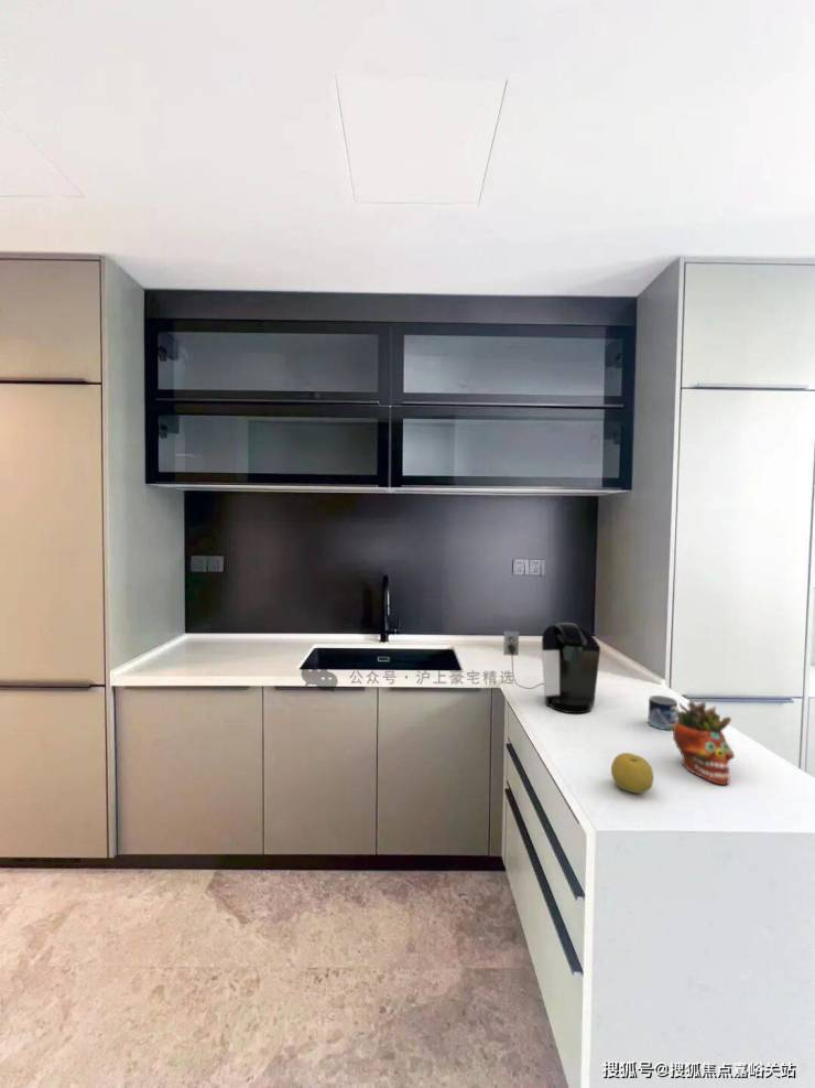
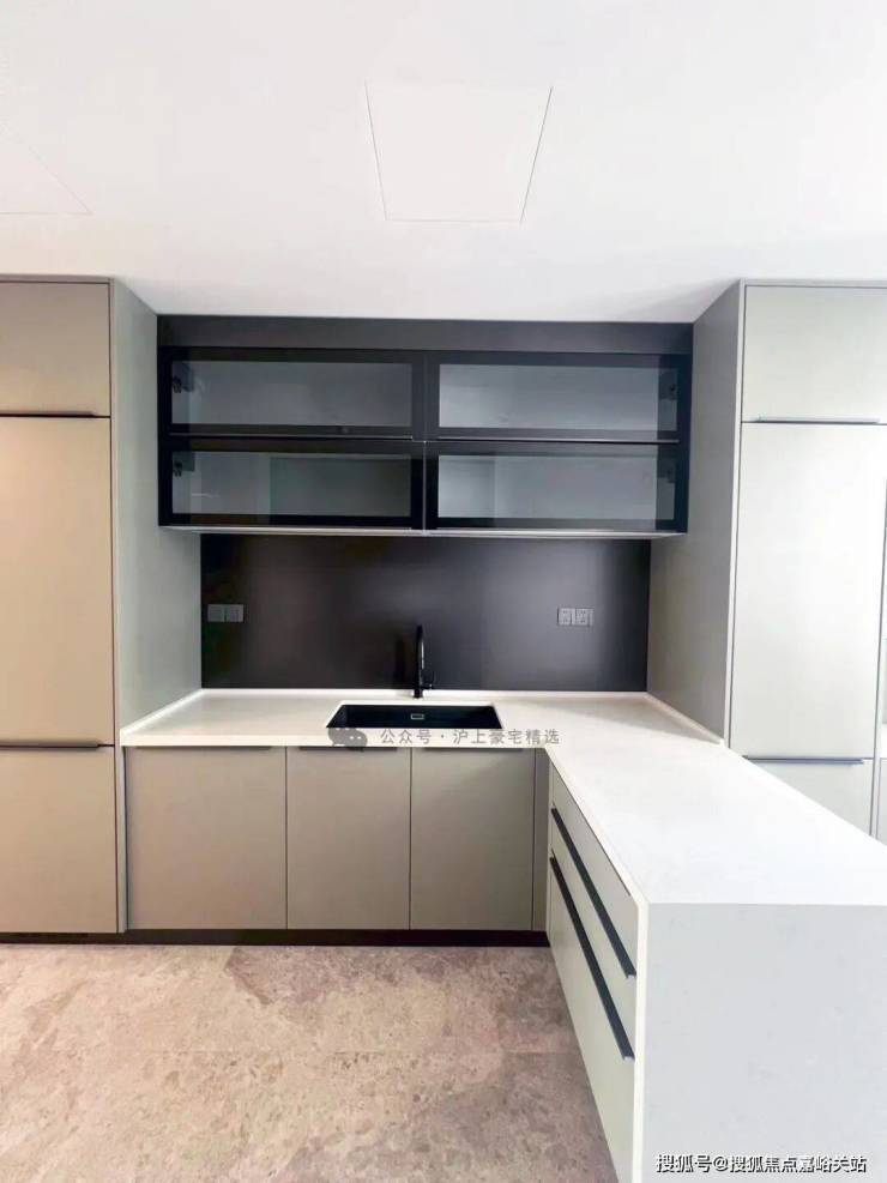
- mug (665, 713)
- succulent planter (705, 736)
- fruit (631, 773)
- coffee maker (552, 663)
